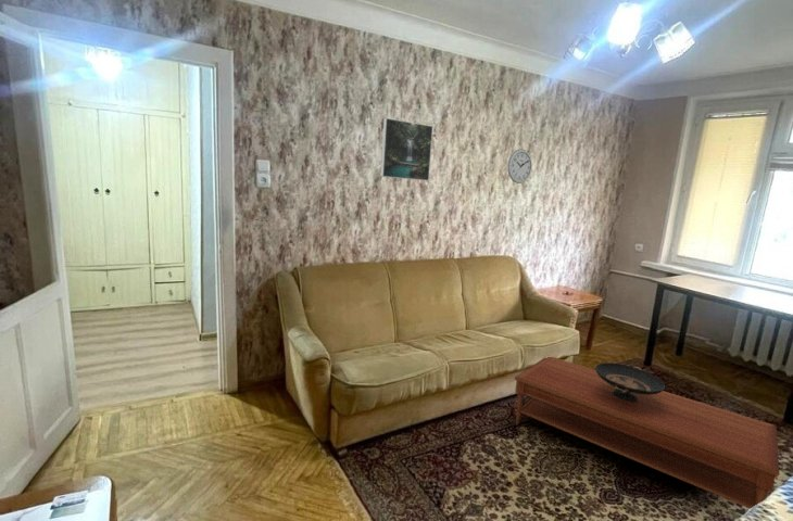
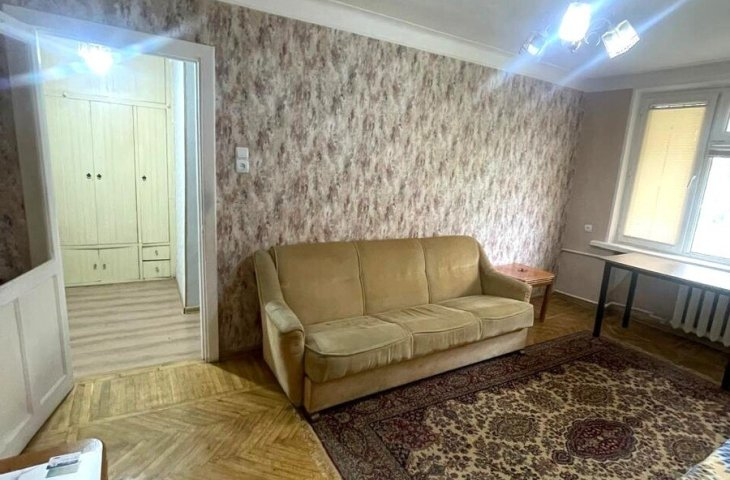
- decorative bowl (627, 385)
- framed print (406, 151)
- coffee table (630, 424)
- wall clock (520, 166)
